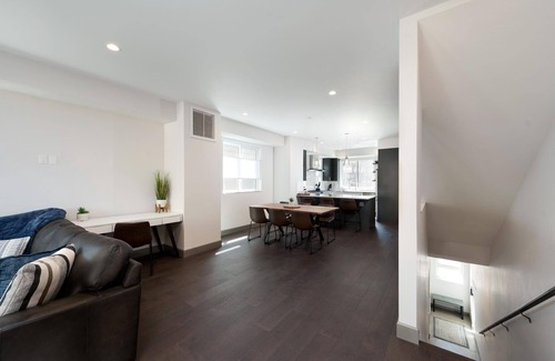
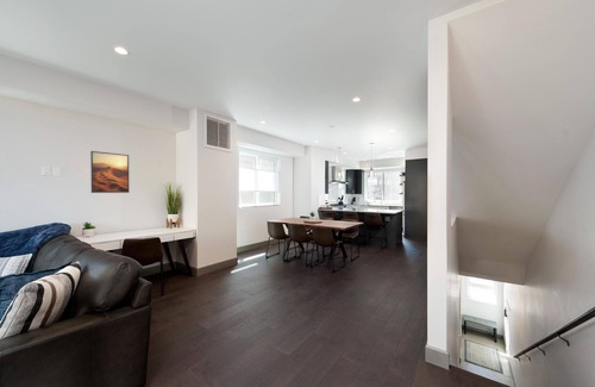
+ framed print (111, 173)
